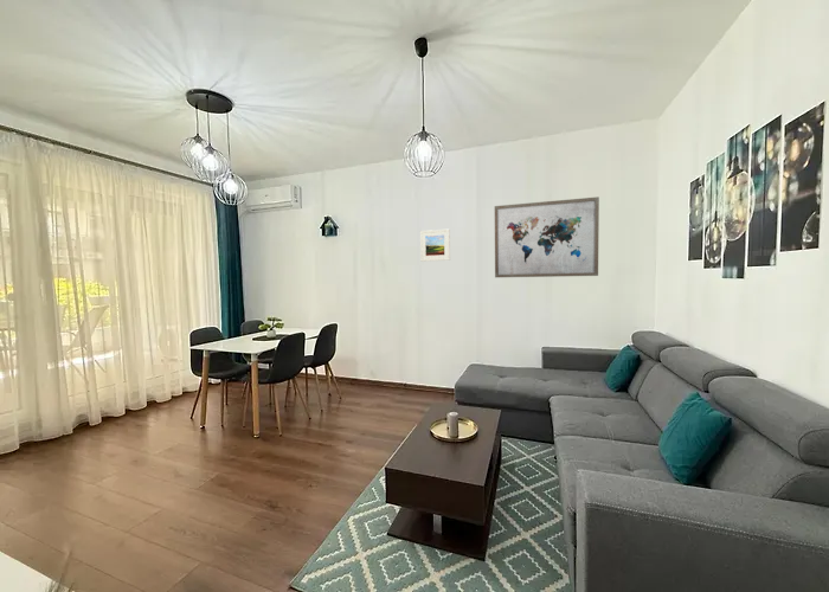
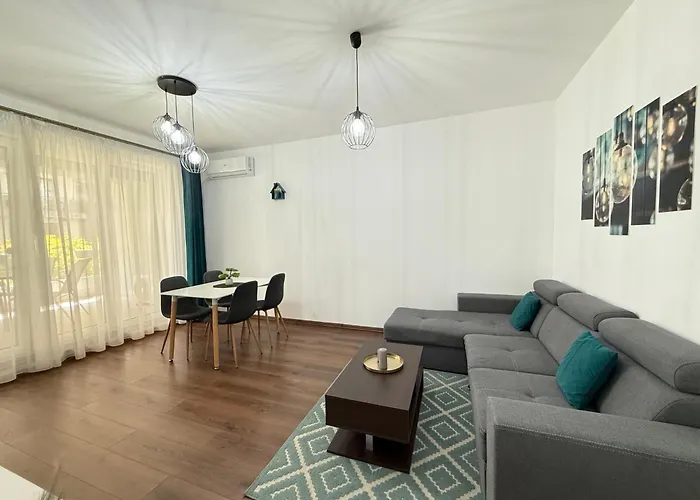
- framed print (435, 245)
- wall art (544, 239)
